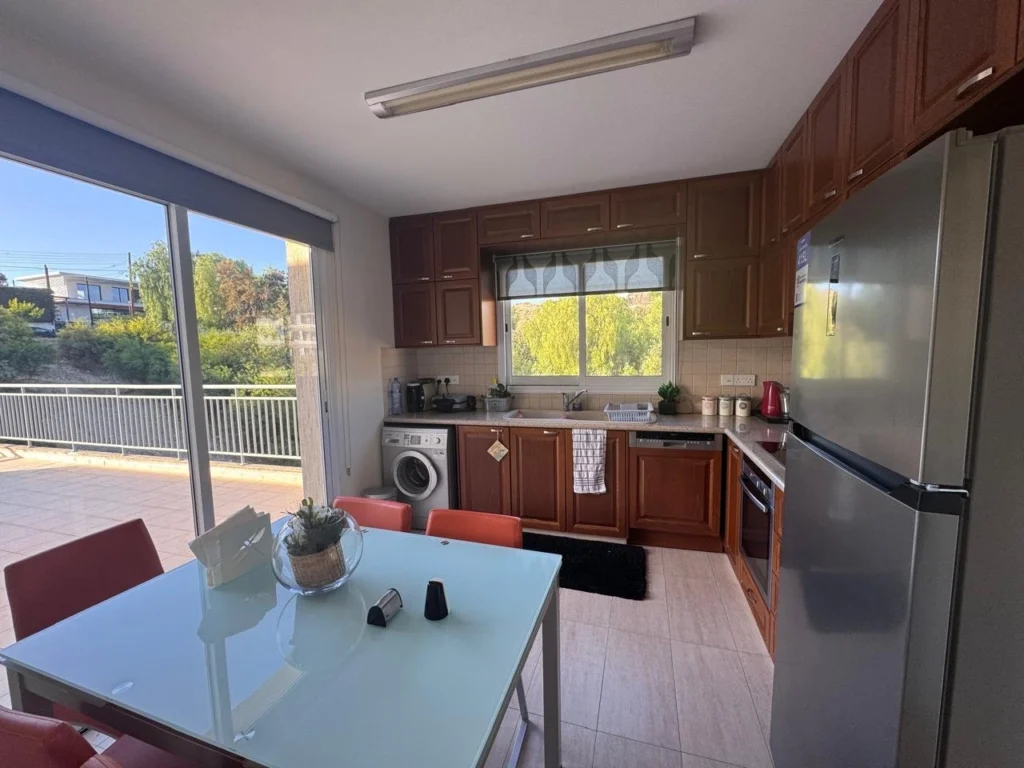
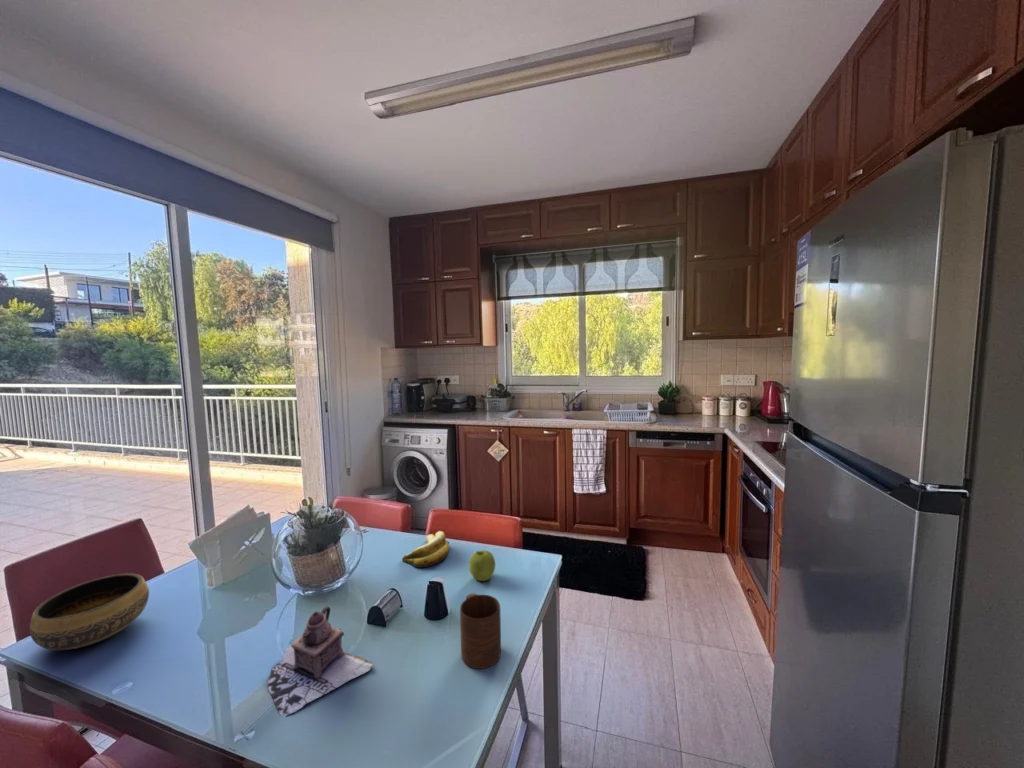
+ bowl (94, 613)
+ teapot (313, 640)
+ cup (476, 627)
+ fruit (482, 564)
+ banana (425, 544)
